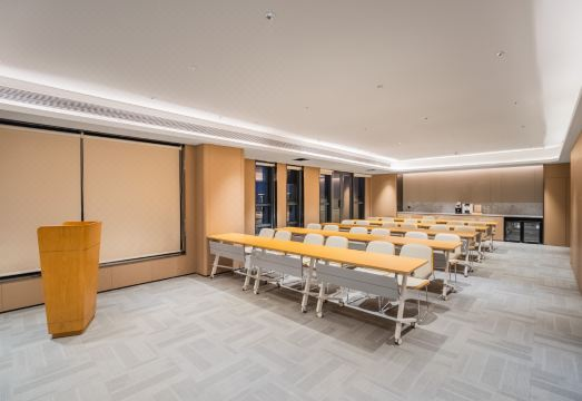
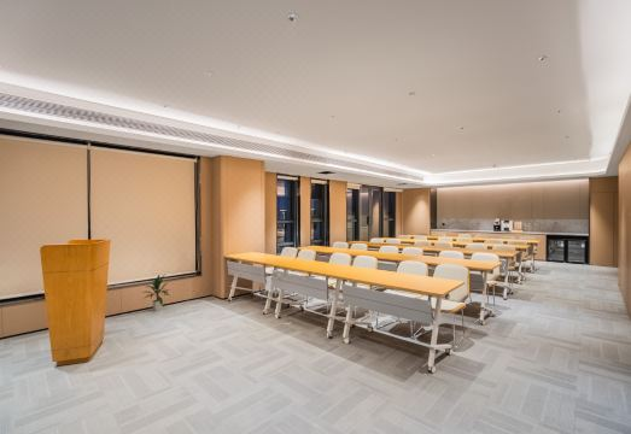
+ indoor plant (157, 292)
